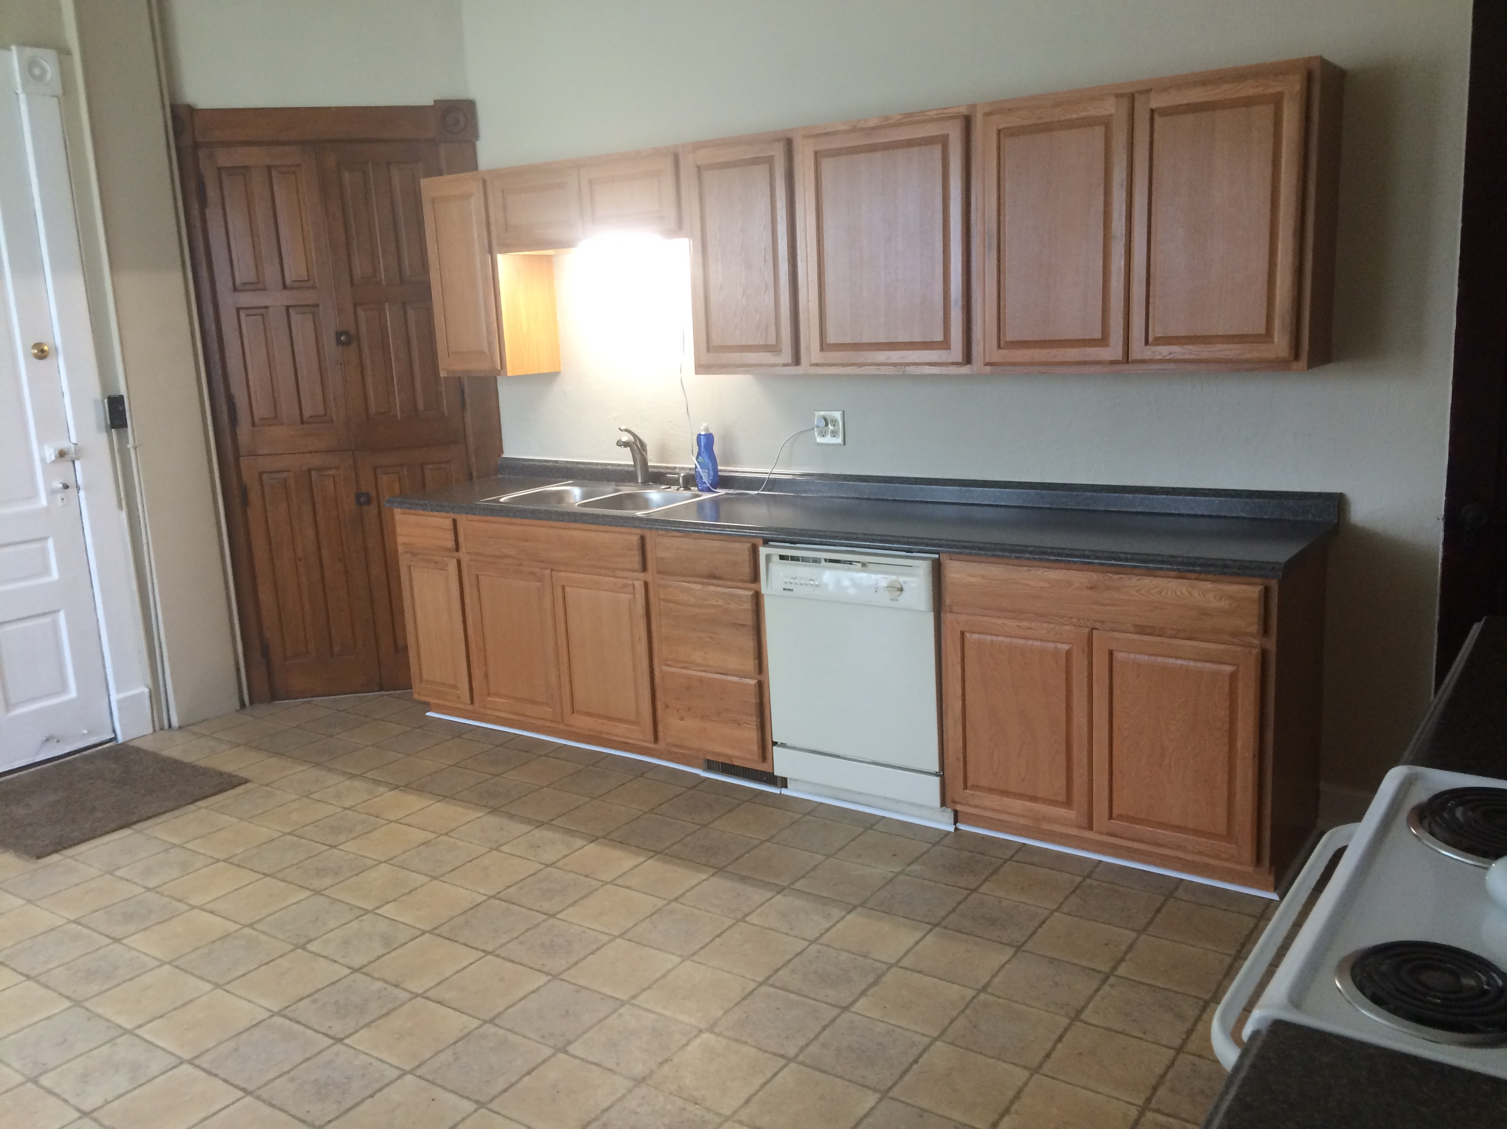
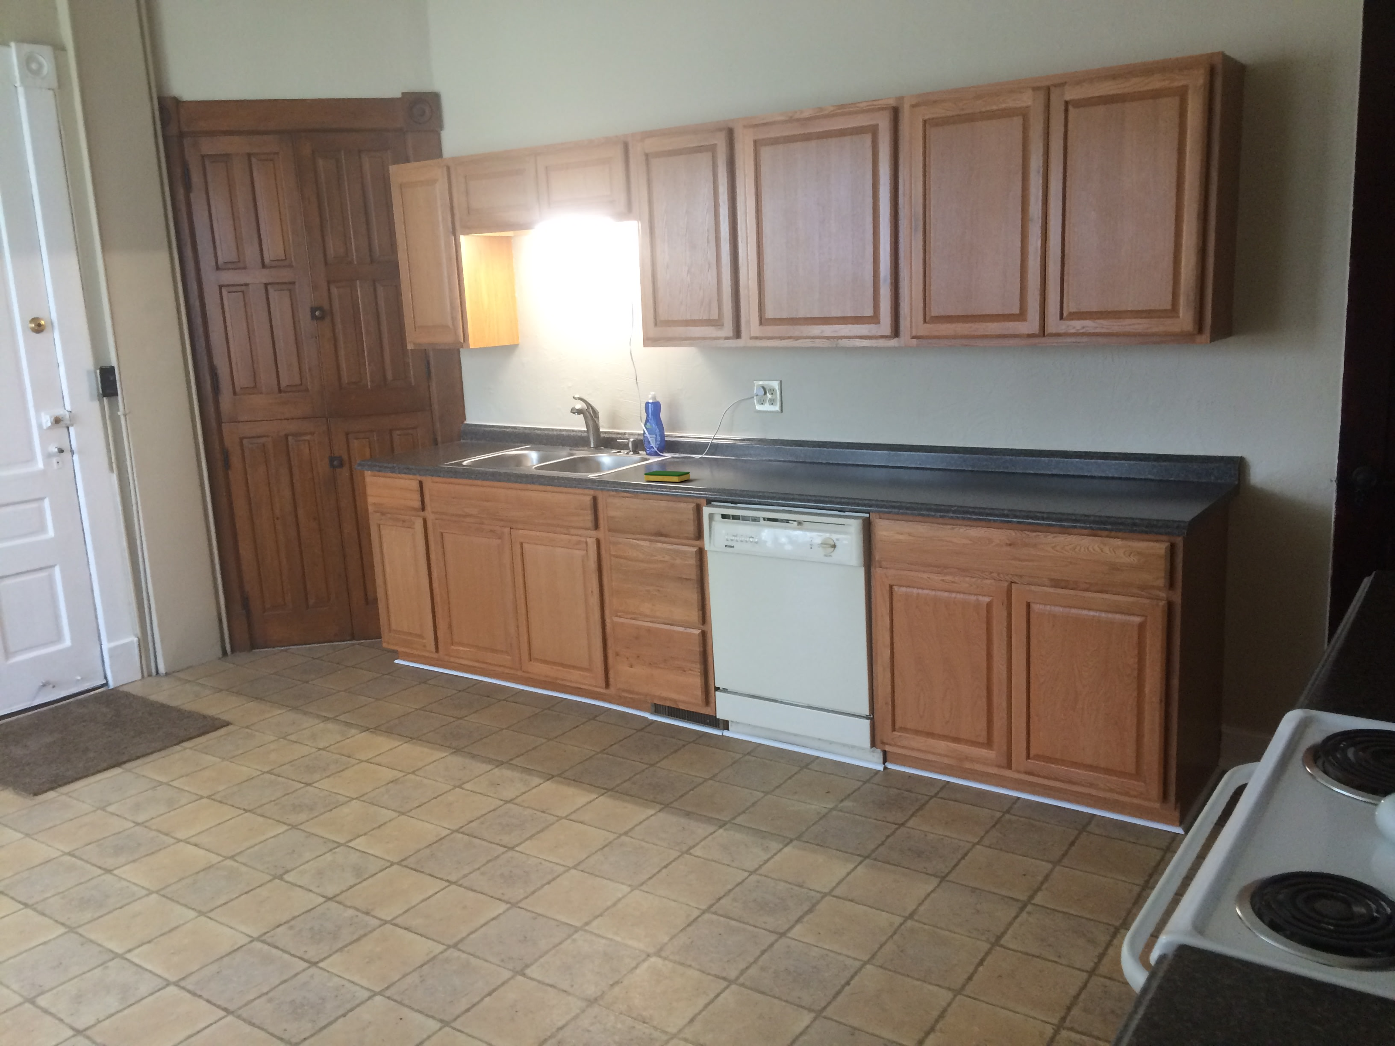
+ dish sponge (667, 476)
